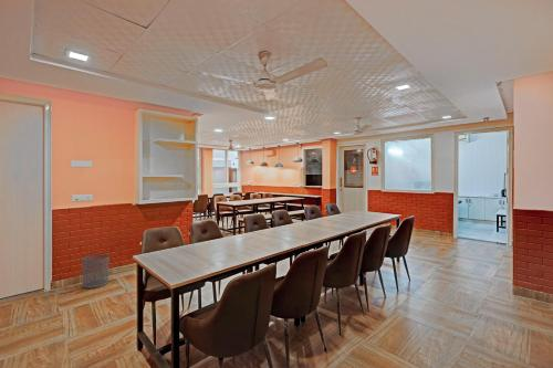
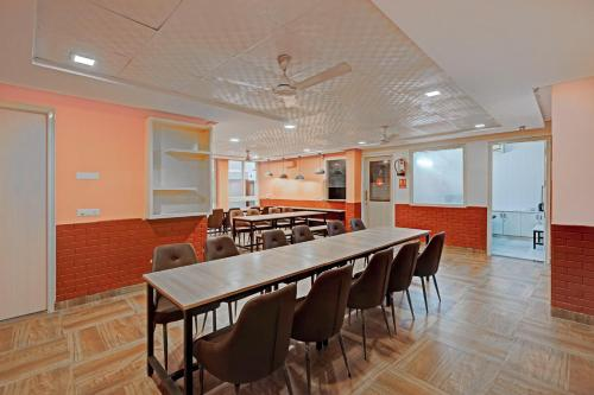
- waste bin (95, 271)
